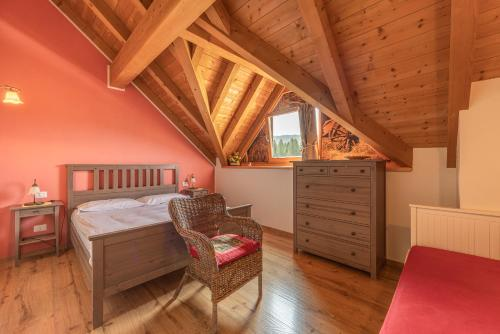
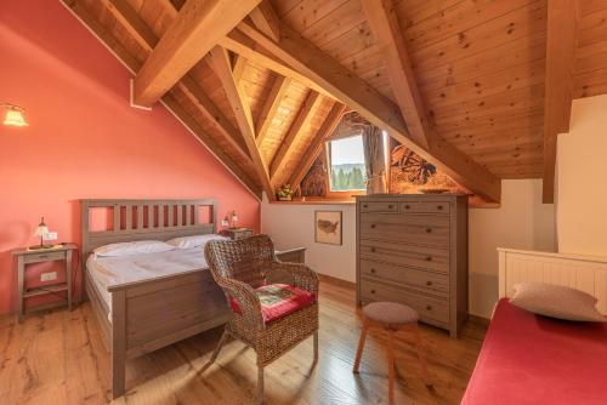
+ wall art (328, 227)
+ stool (390, 342)
+ pillow (552, 300)
